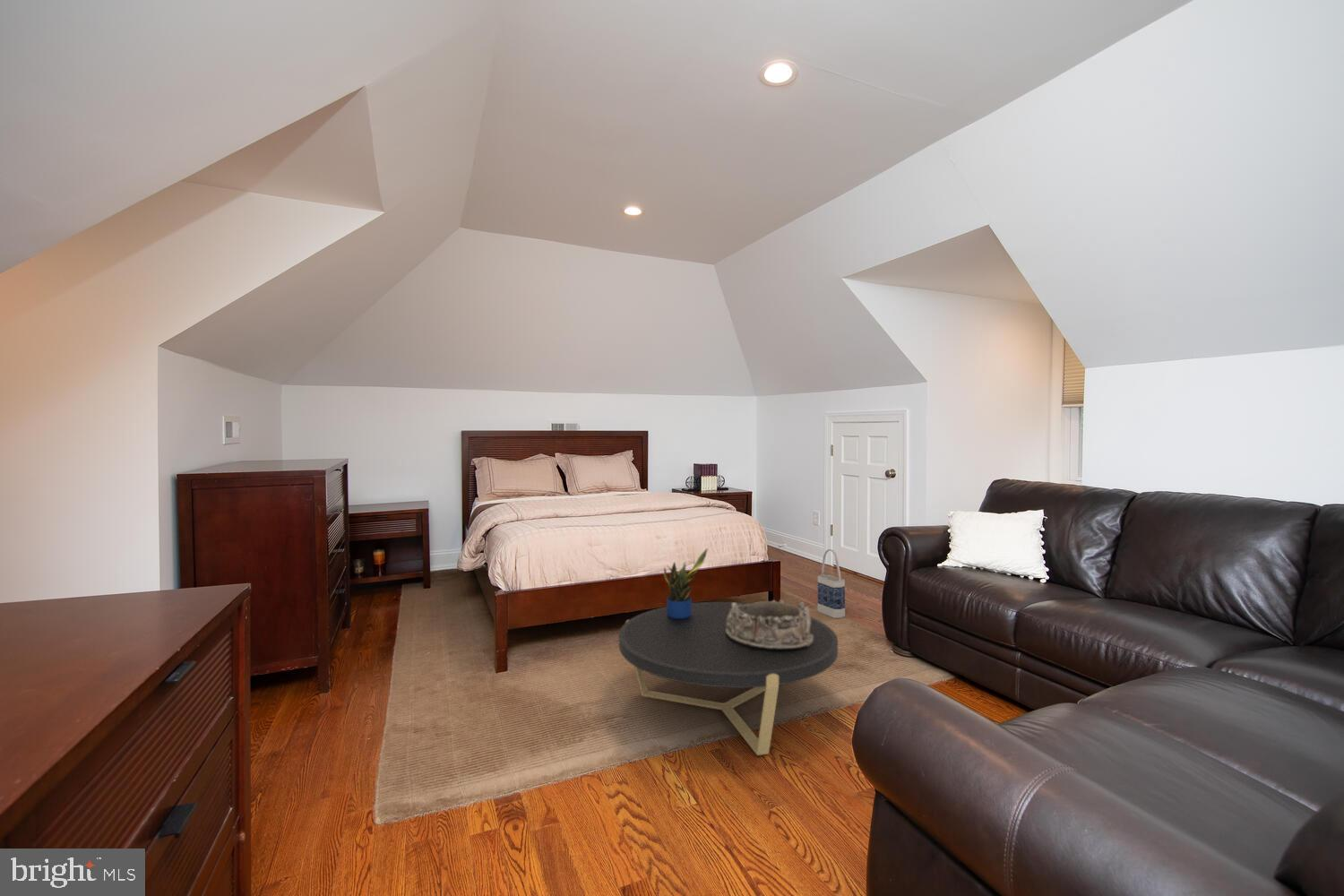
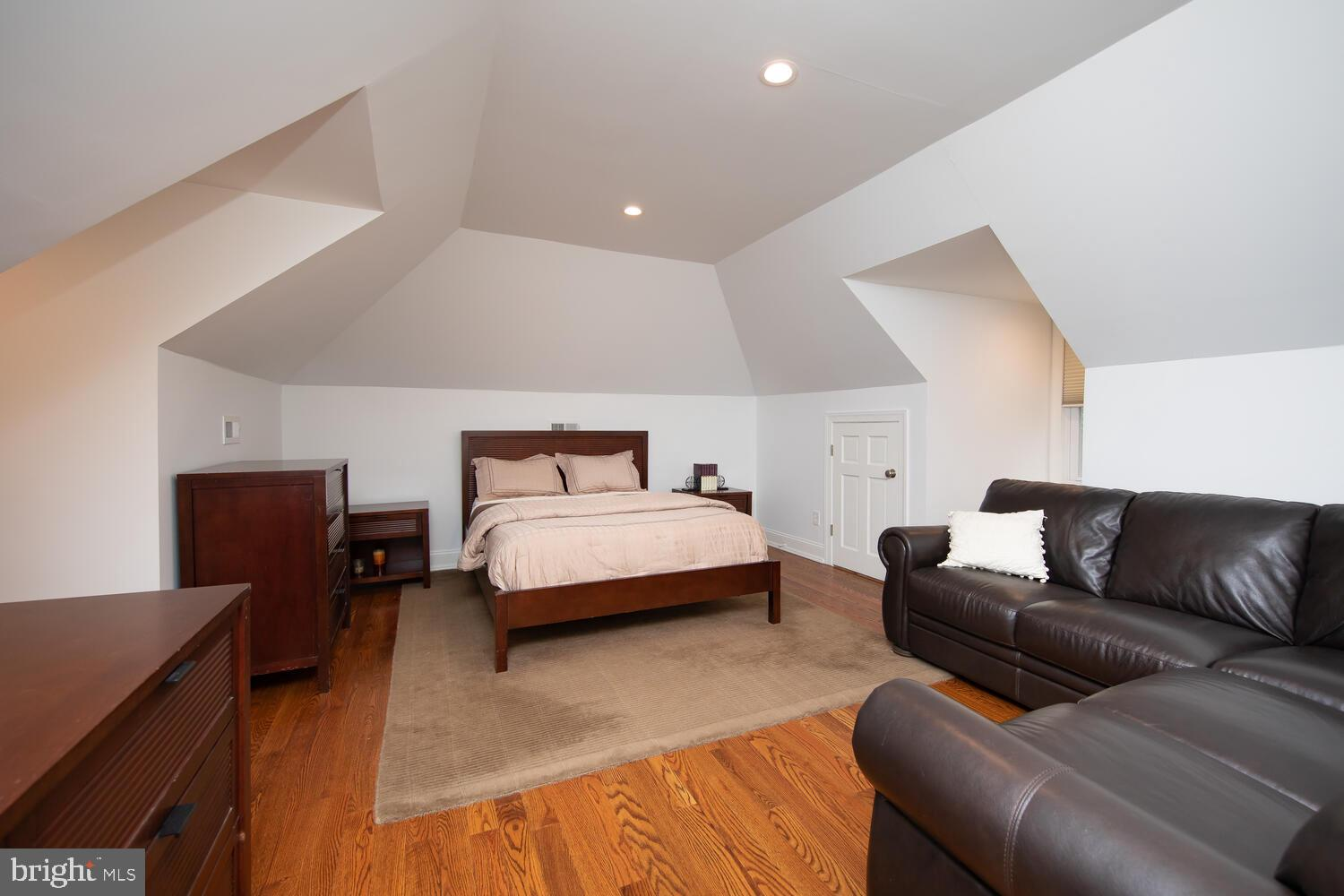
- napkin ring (769, 621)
- coffee table (727, 669)
- bag (831, 582)
- potted plant (684, 581)
